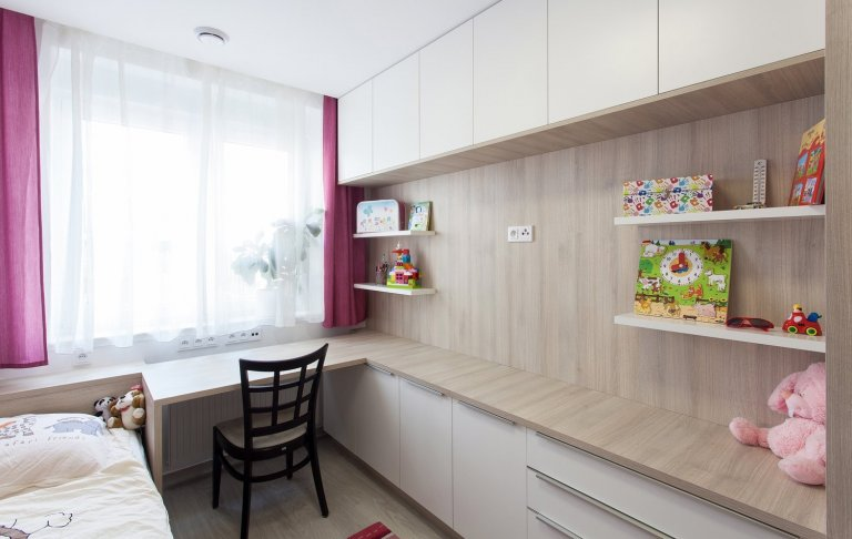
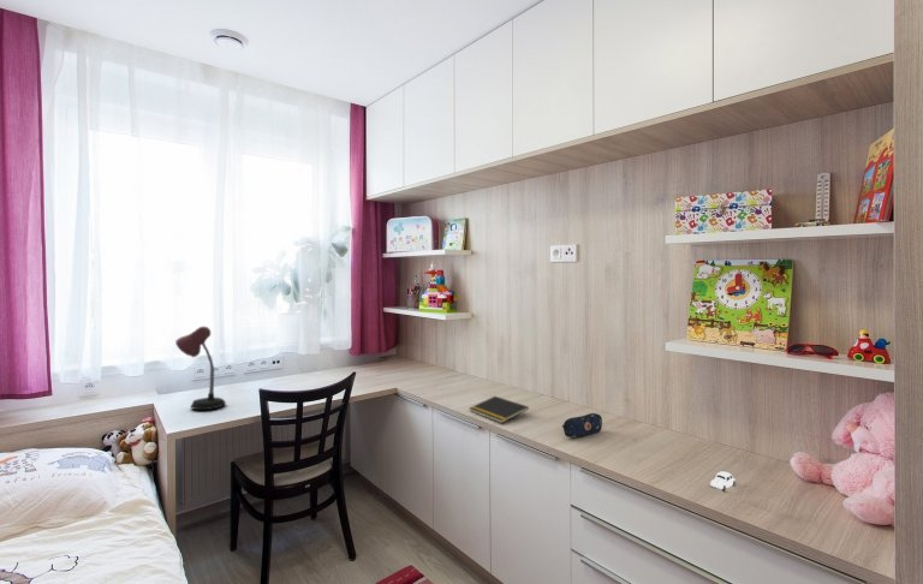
+ desk lamp (210, 367)
+ toy car (722, 479)
+ pencil case (583, 424)
+ notepad (498, 409)
